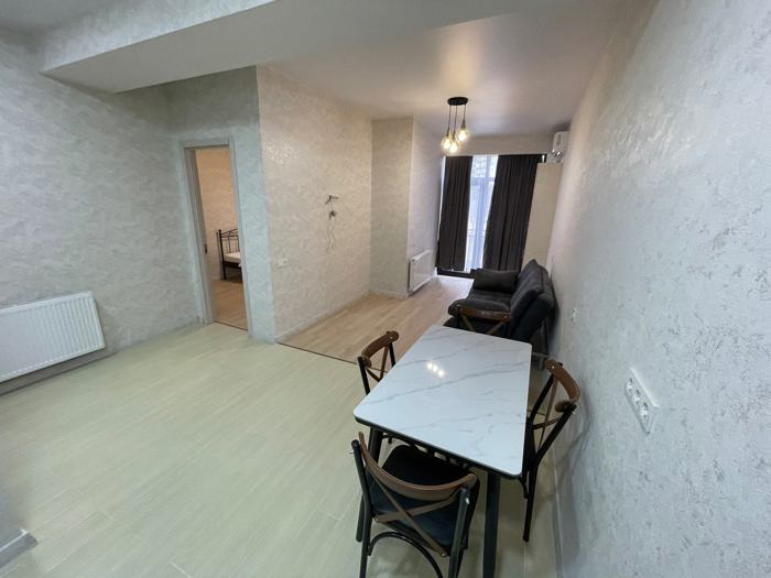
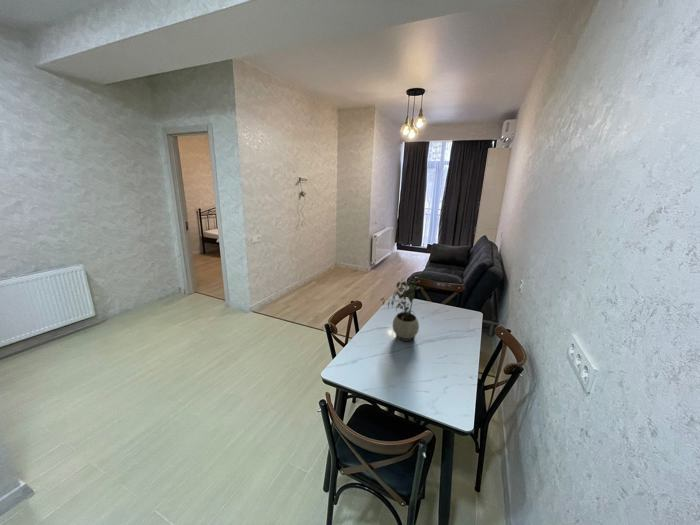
+ potted plant (401, 308)
